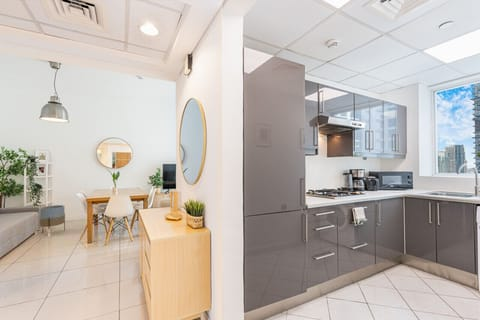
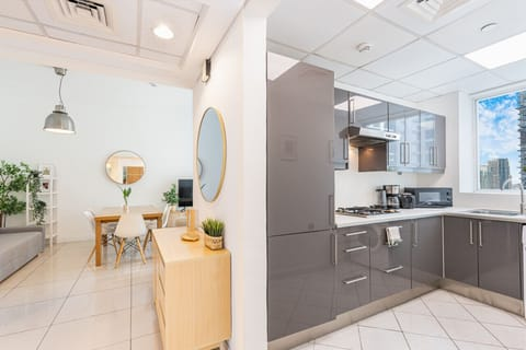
- planter (52, 220)
